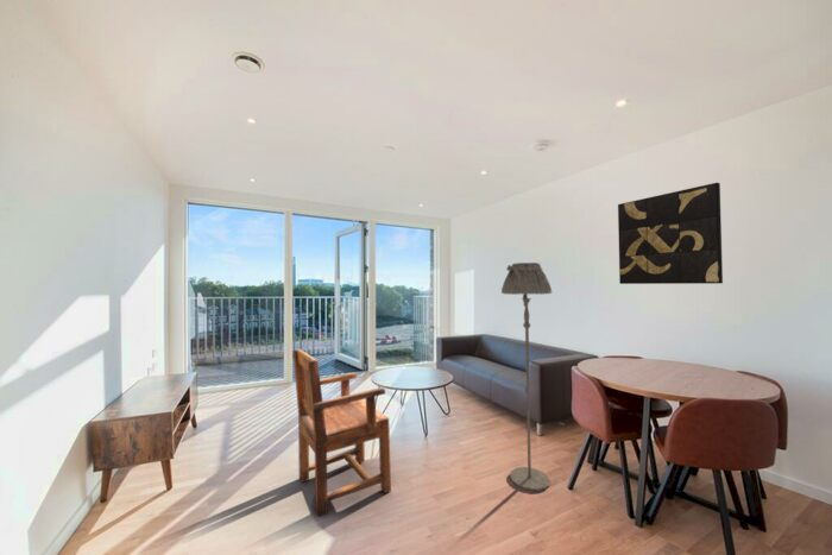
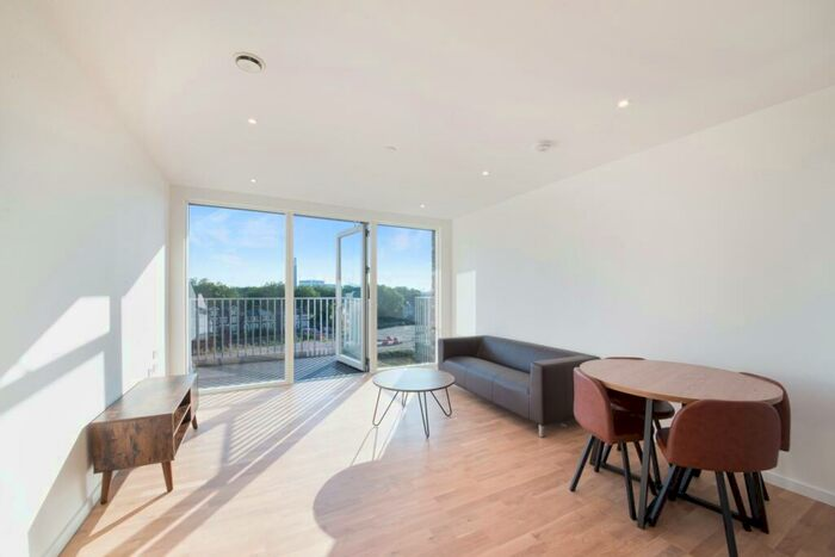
- floor lamp (527, 370)
- wall art (663, 239)
- armchair (340, 417)
